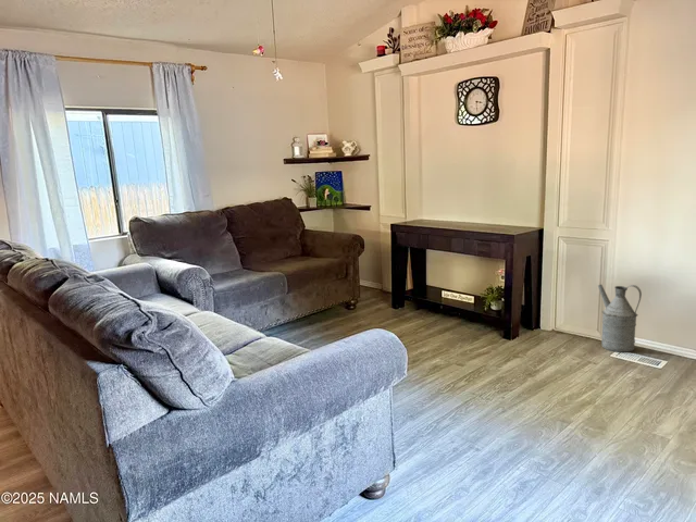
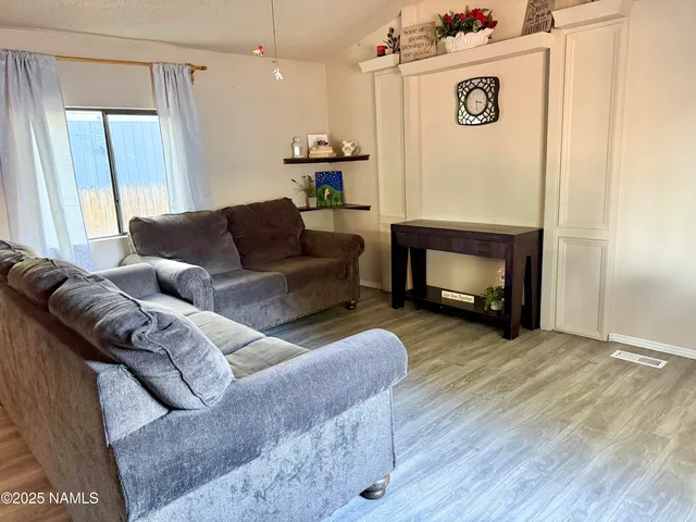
- watering can (617, 315)
